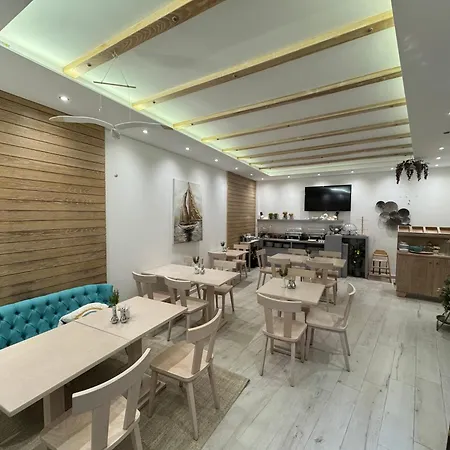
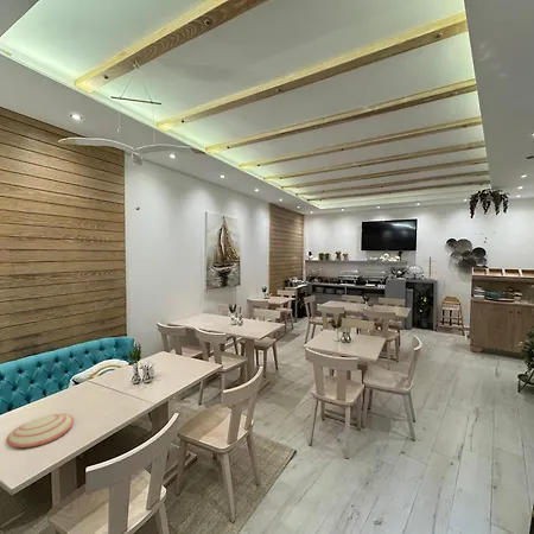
+ plate (42, 427)
